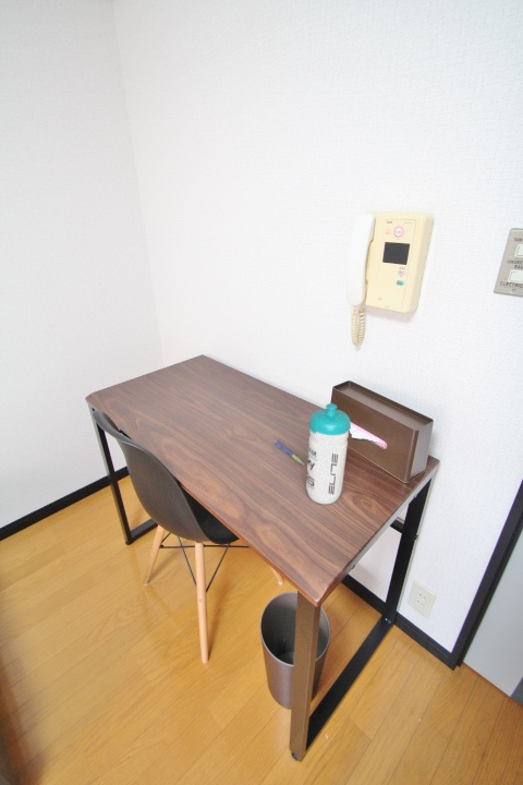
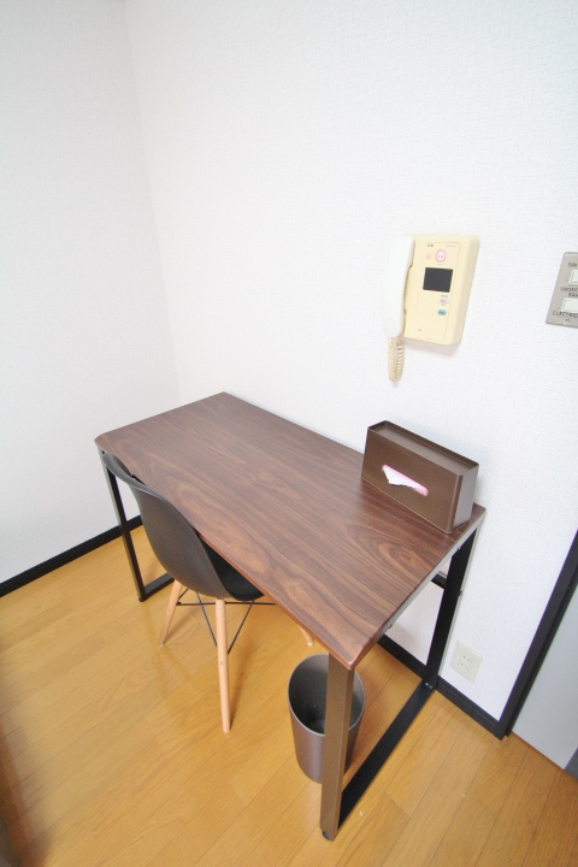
- pen (289, 452)
- water bottle (327, 451)
